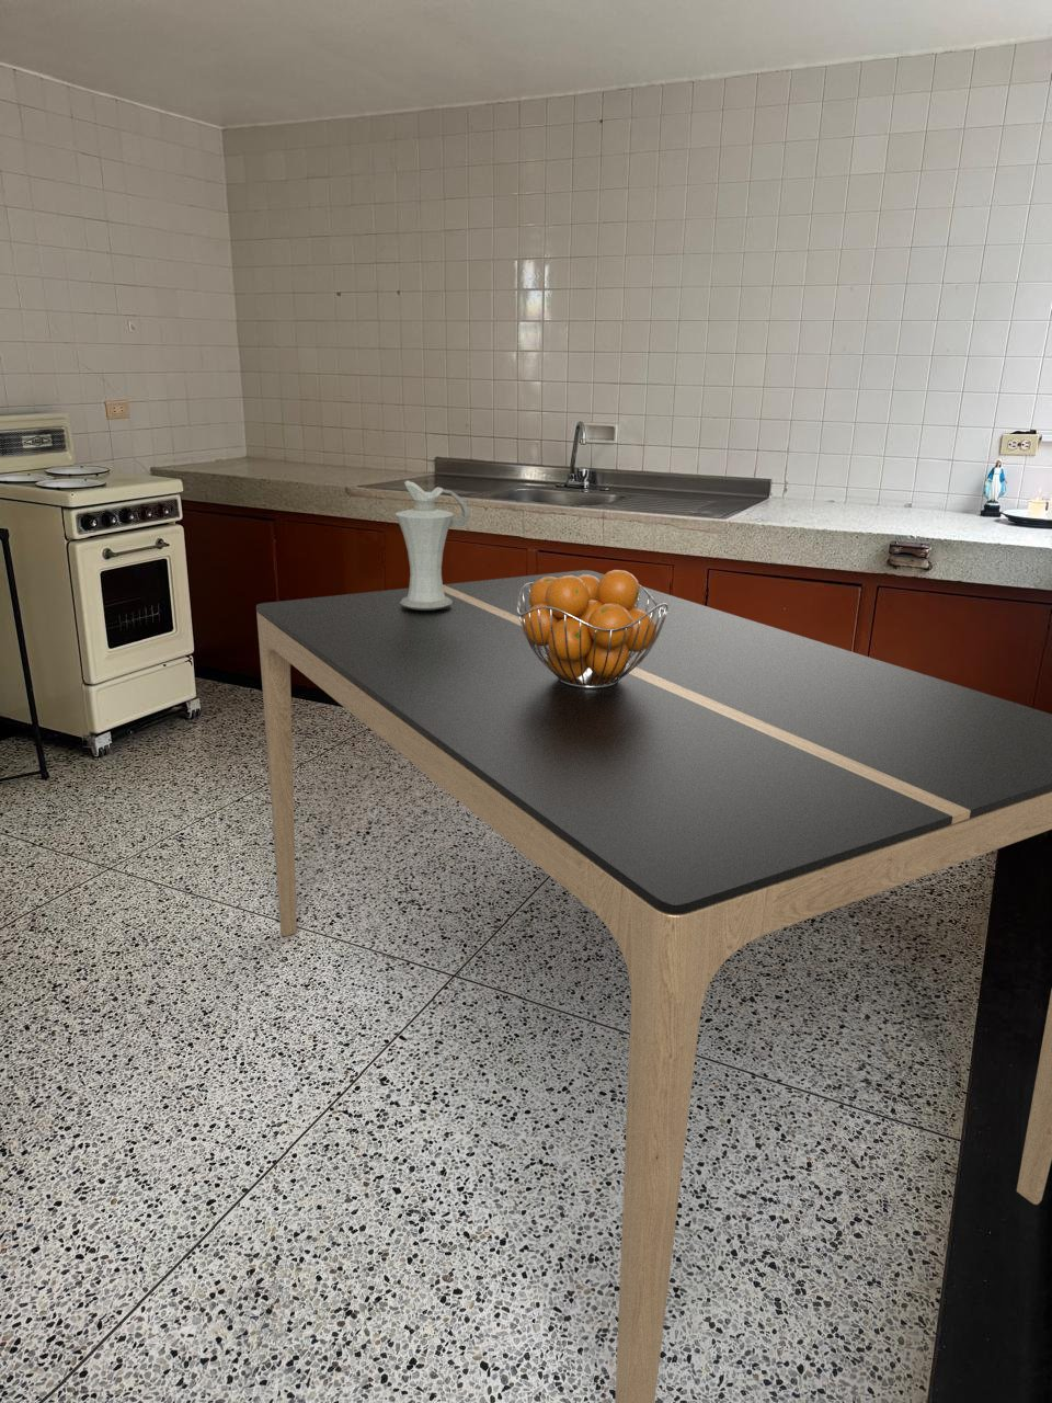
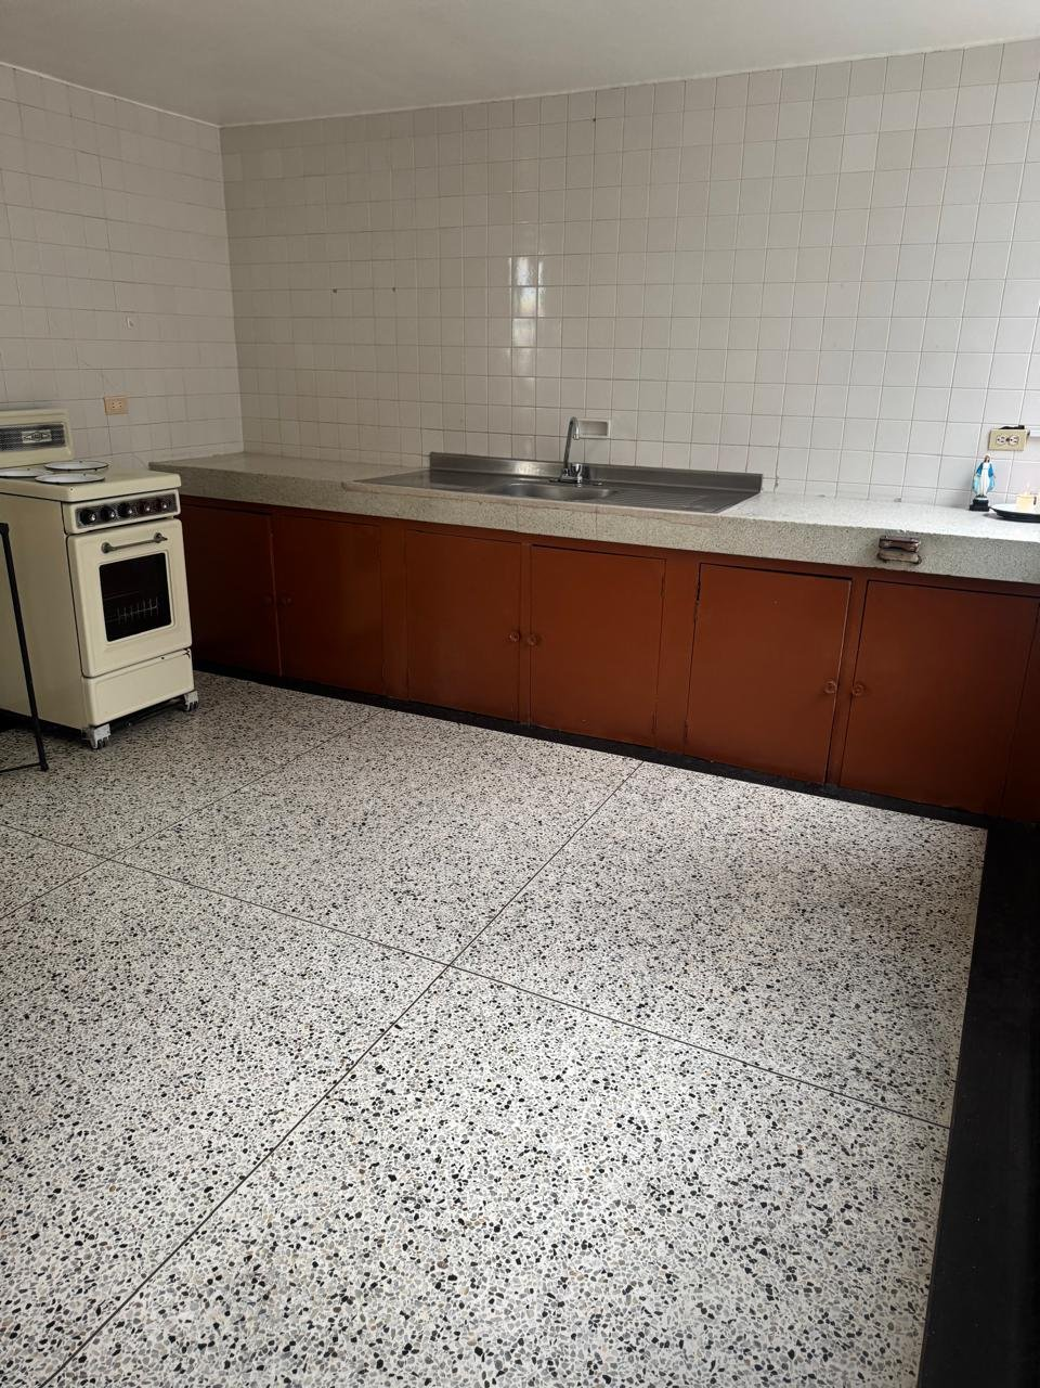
- pitcher (433, 544)
- fruit basket (591, 625)
- dining table (600, 863)
